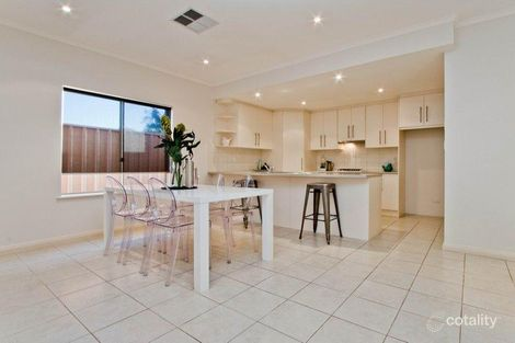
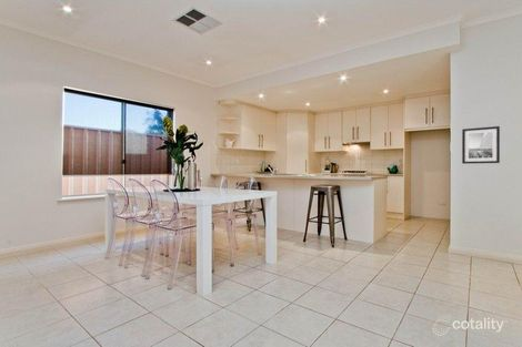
+ wall art (480, 145)
